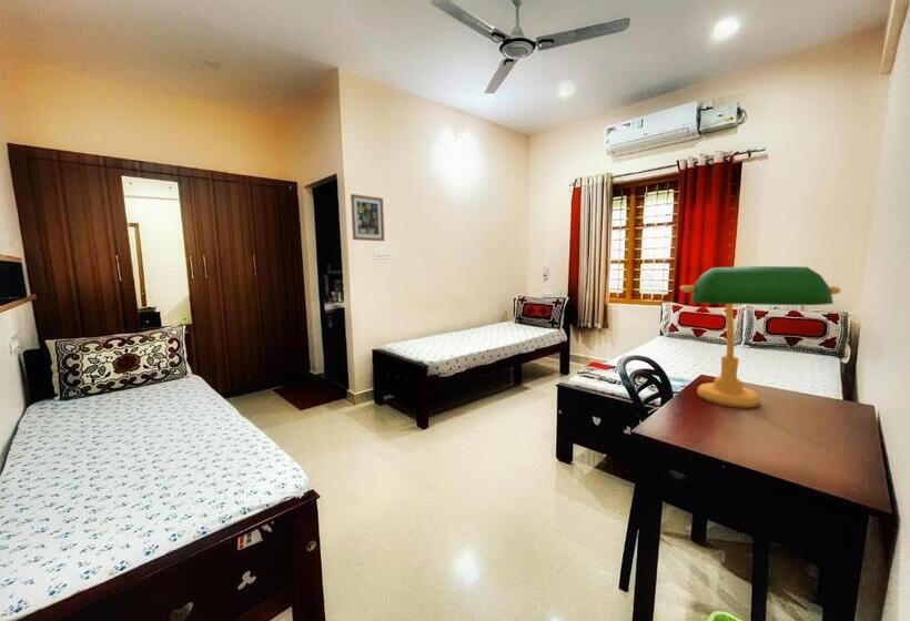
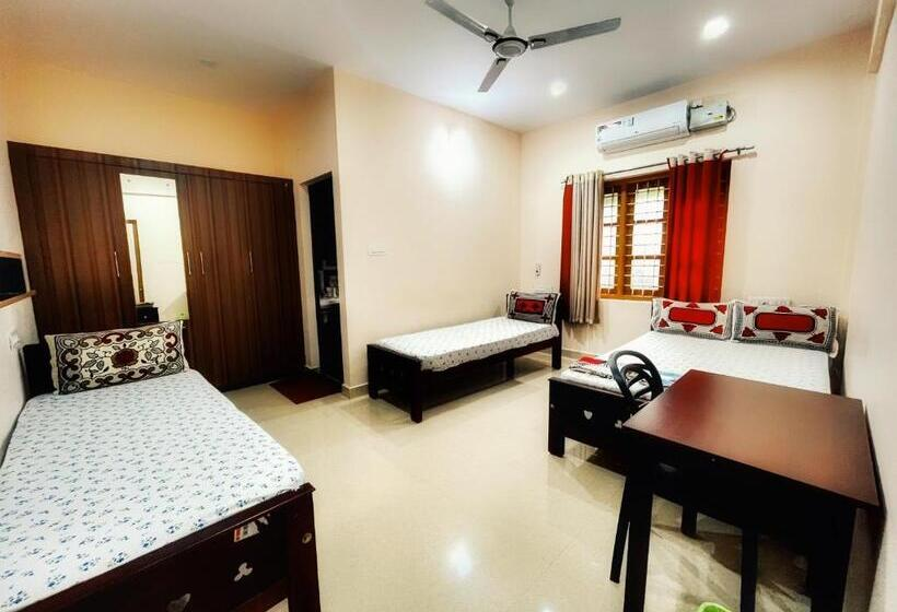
- desk lamp (732, 338)
- wall art (367, 218)
